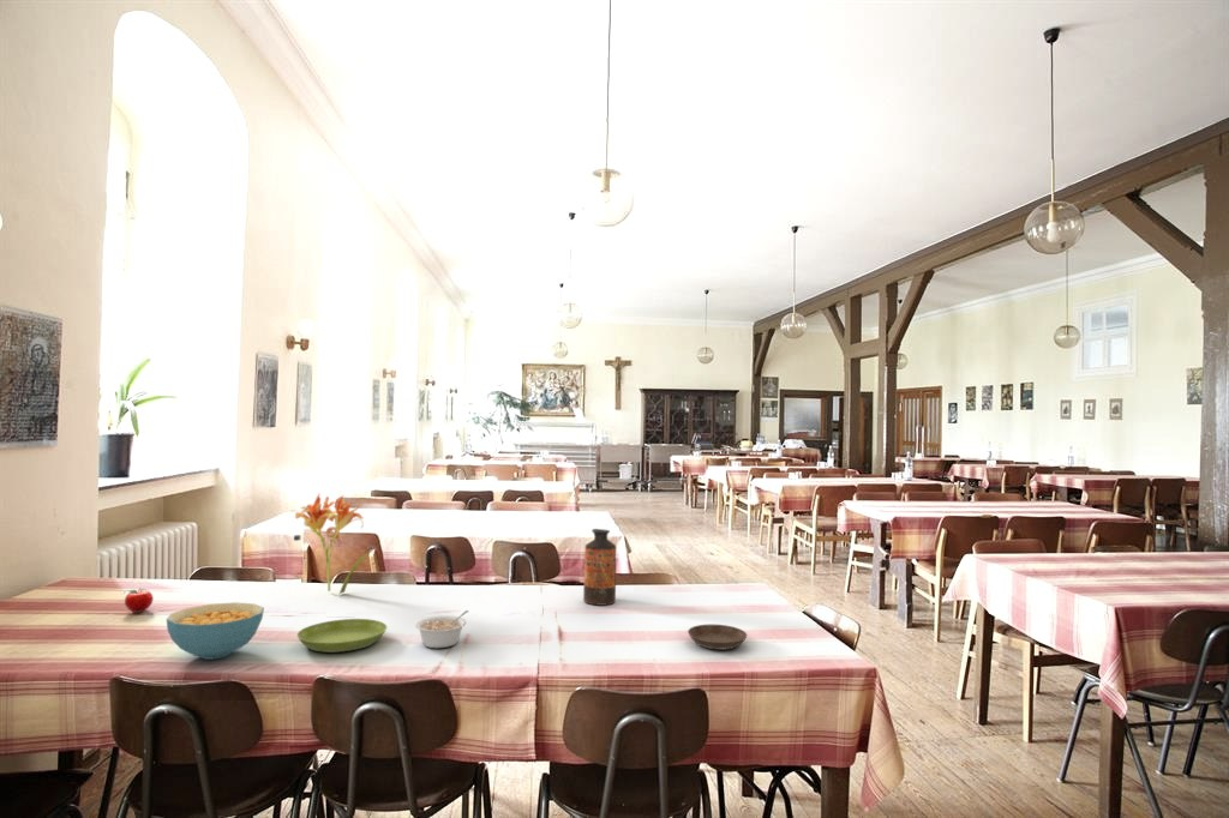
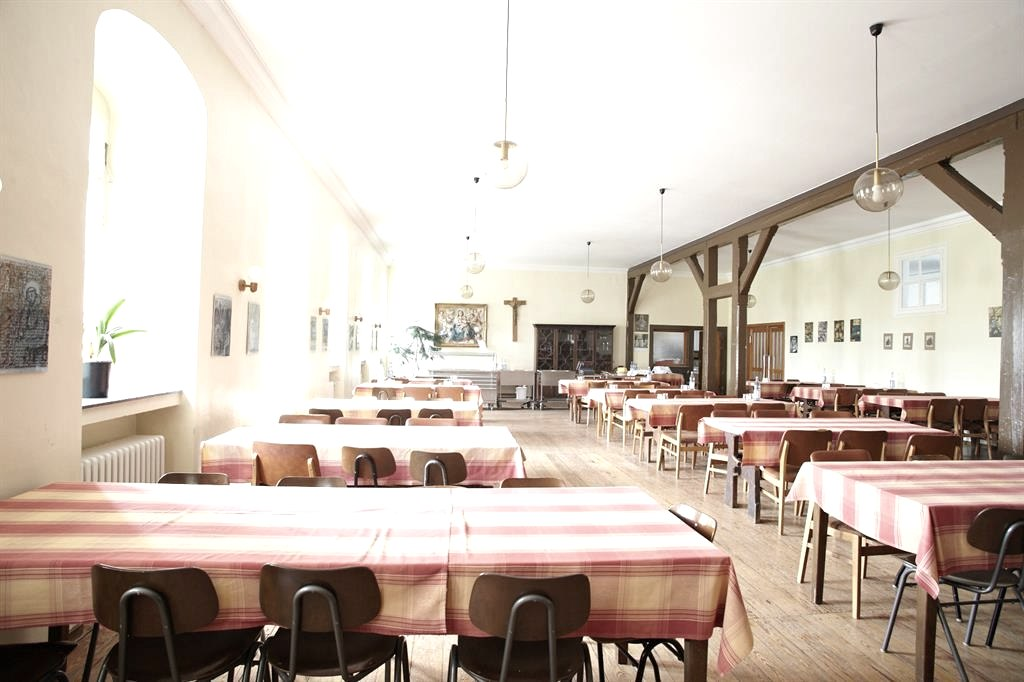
- bottle (600, 565)
- cereal bowl (216, 633)
- legume (440, 630)
- saucer (342, 636)
- apple (136, 600)
- flower (338, 543)
- saucer (717, 637)
